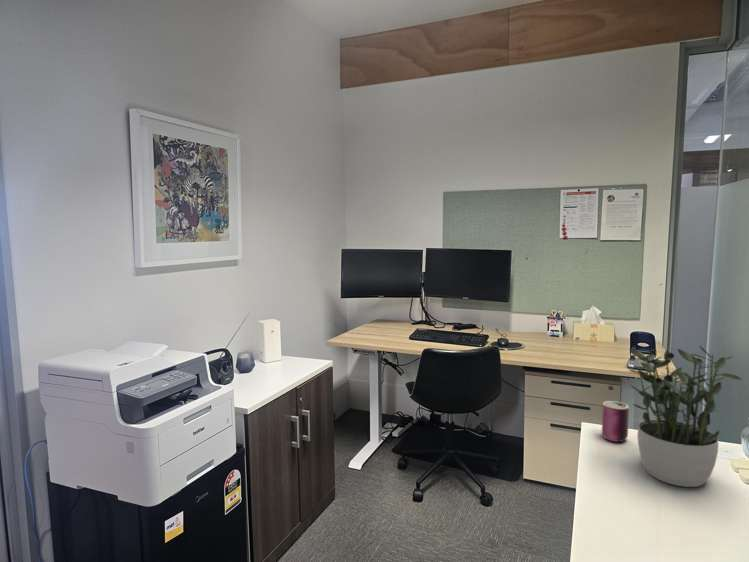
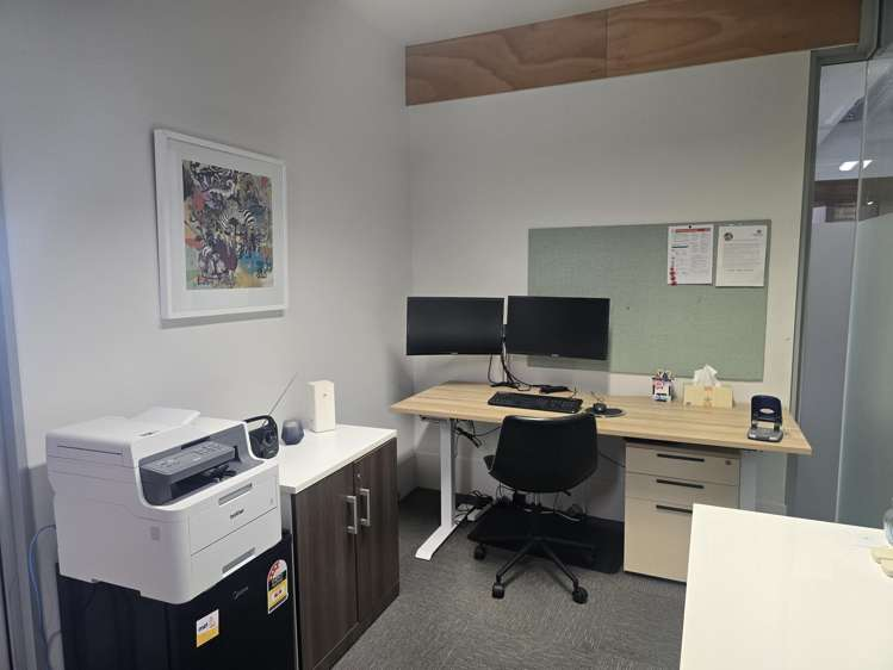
- can (615, 421)
- potted plant (678, 411)
